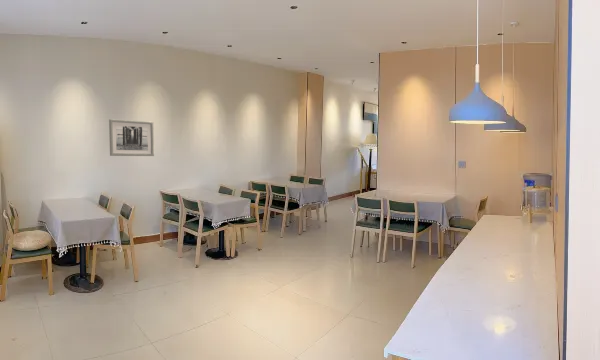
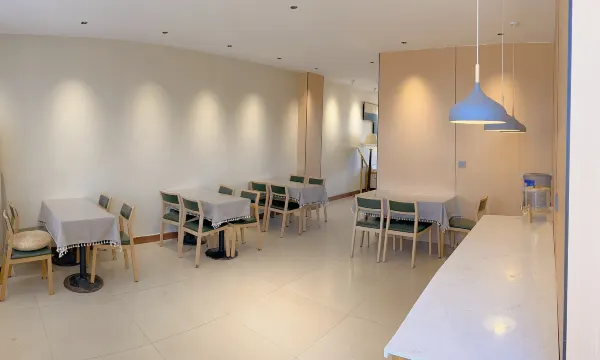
- wall art (132, 138)
